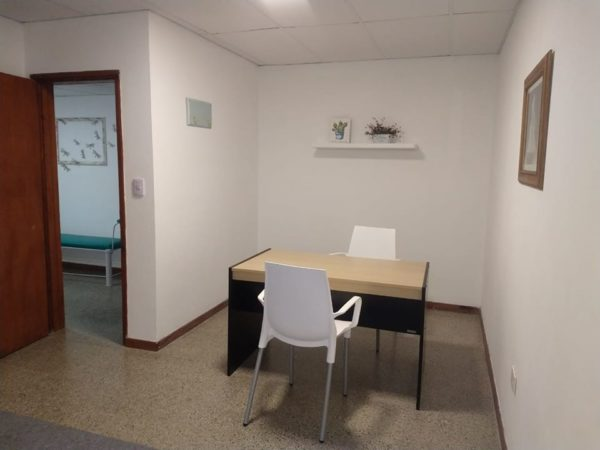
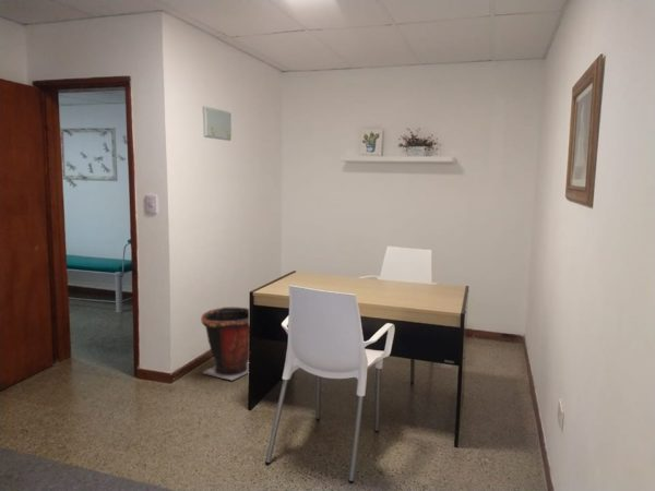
+ waste bin (231, 339)
